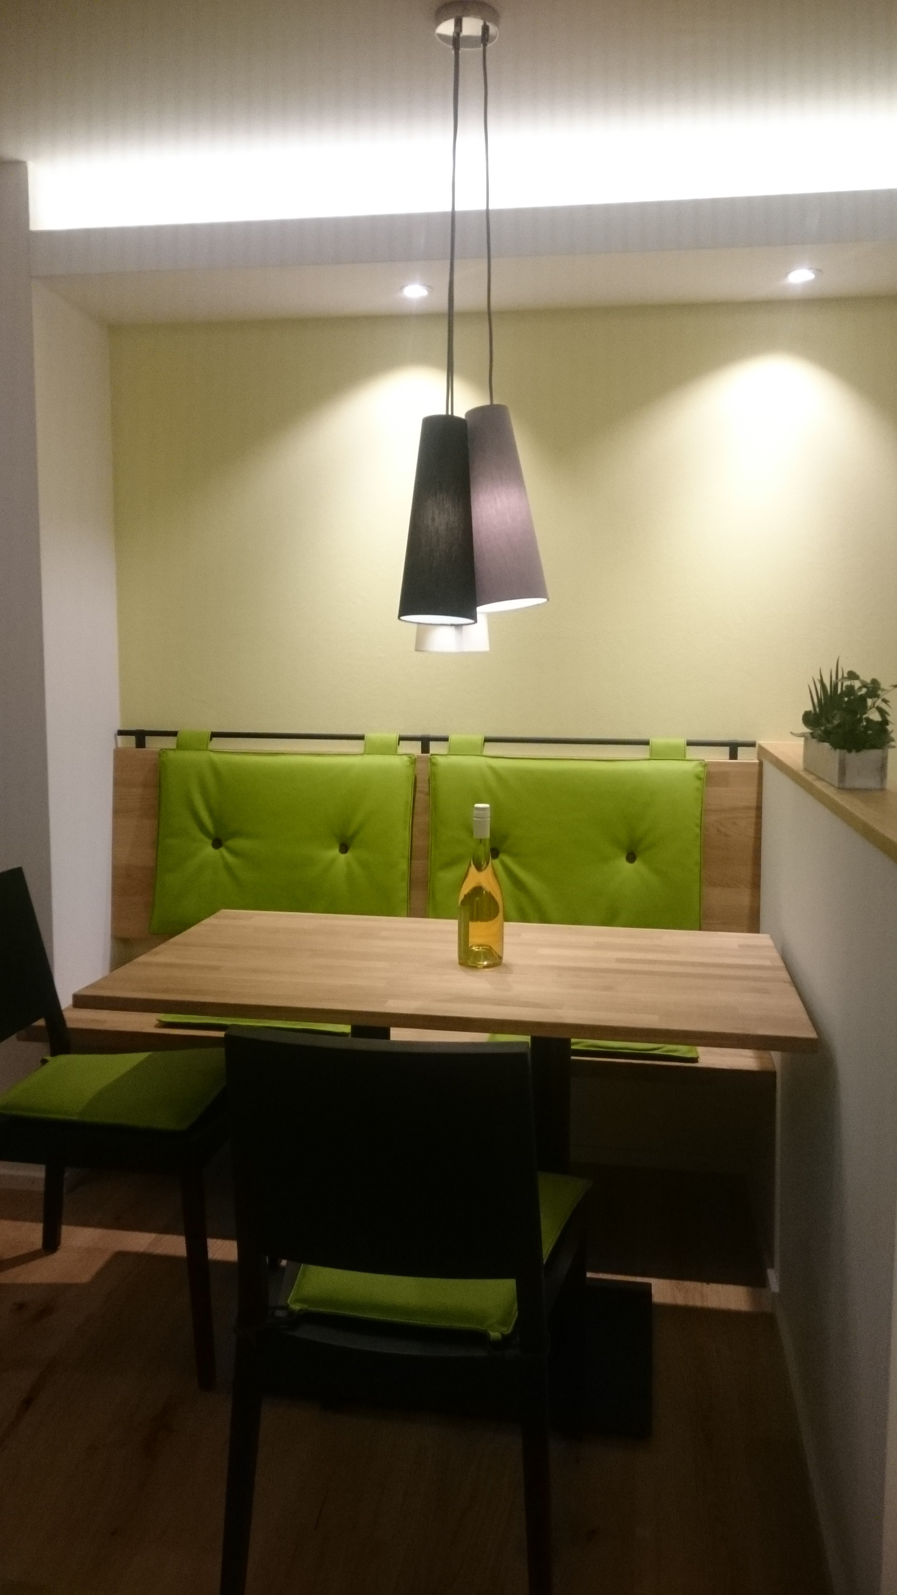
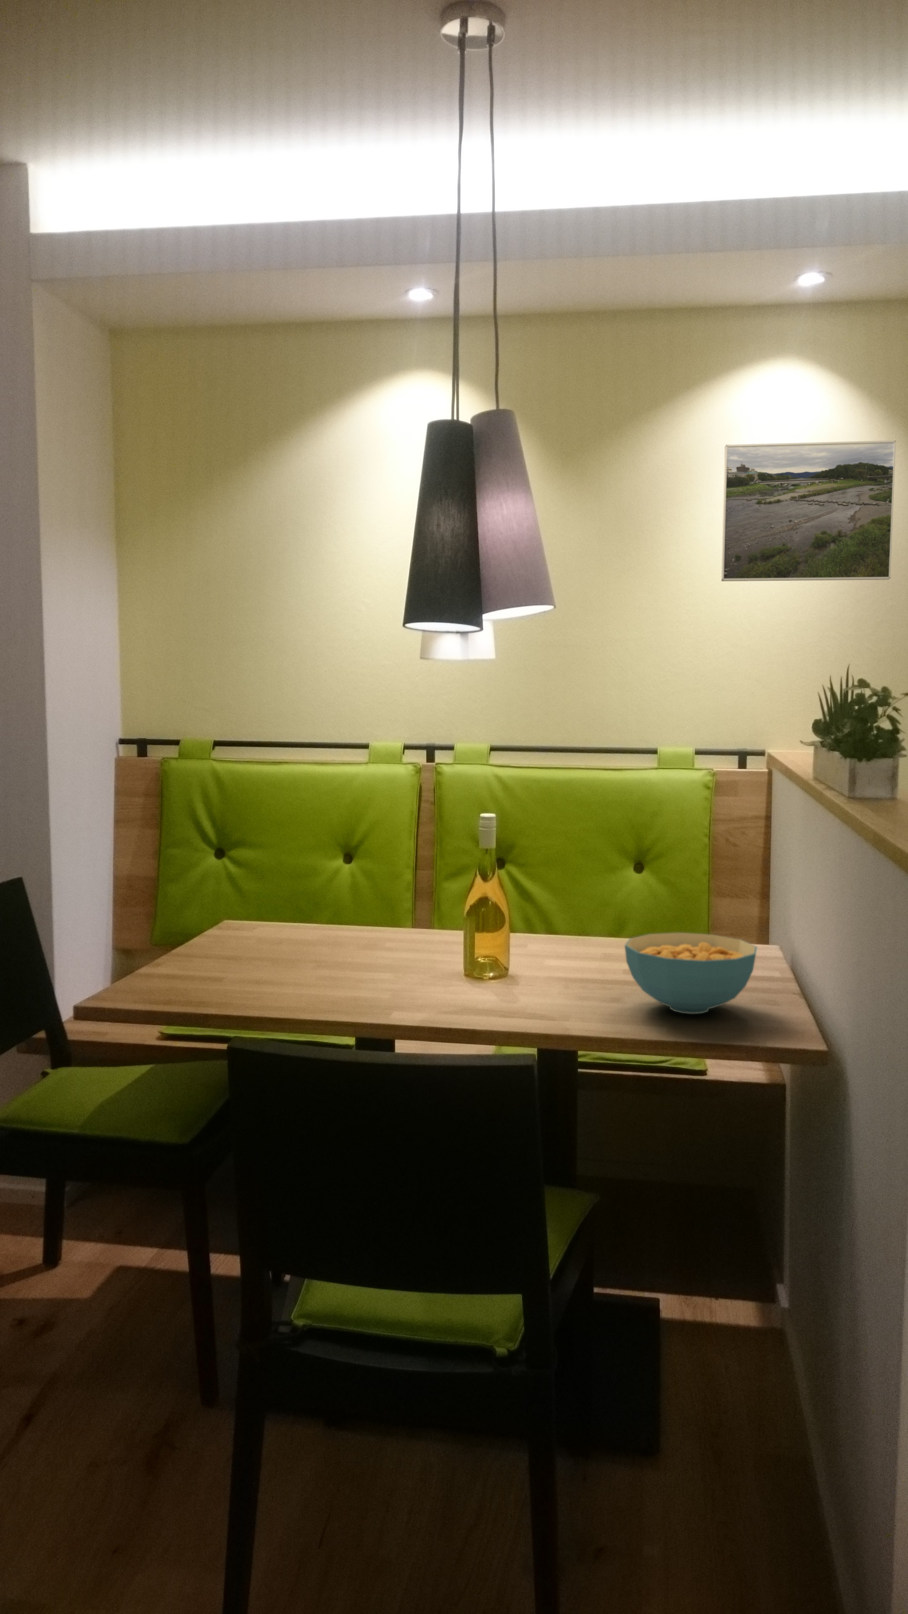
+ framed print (807, 512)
+ cereal bowl (690, 978)
